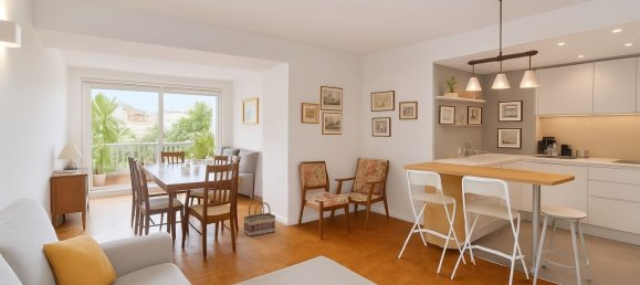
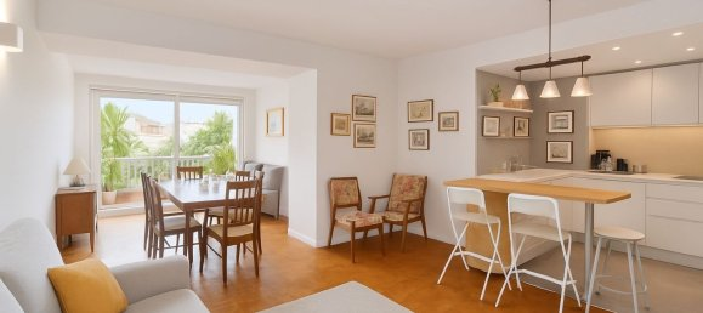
- basket (260, 217)
